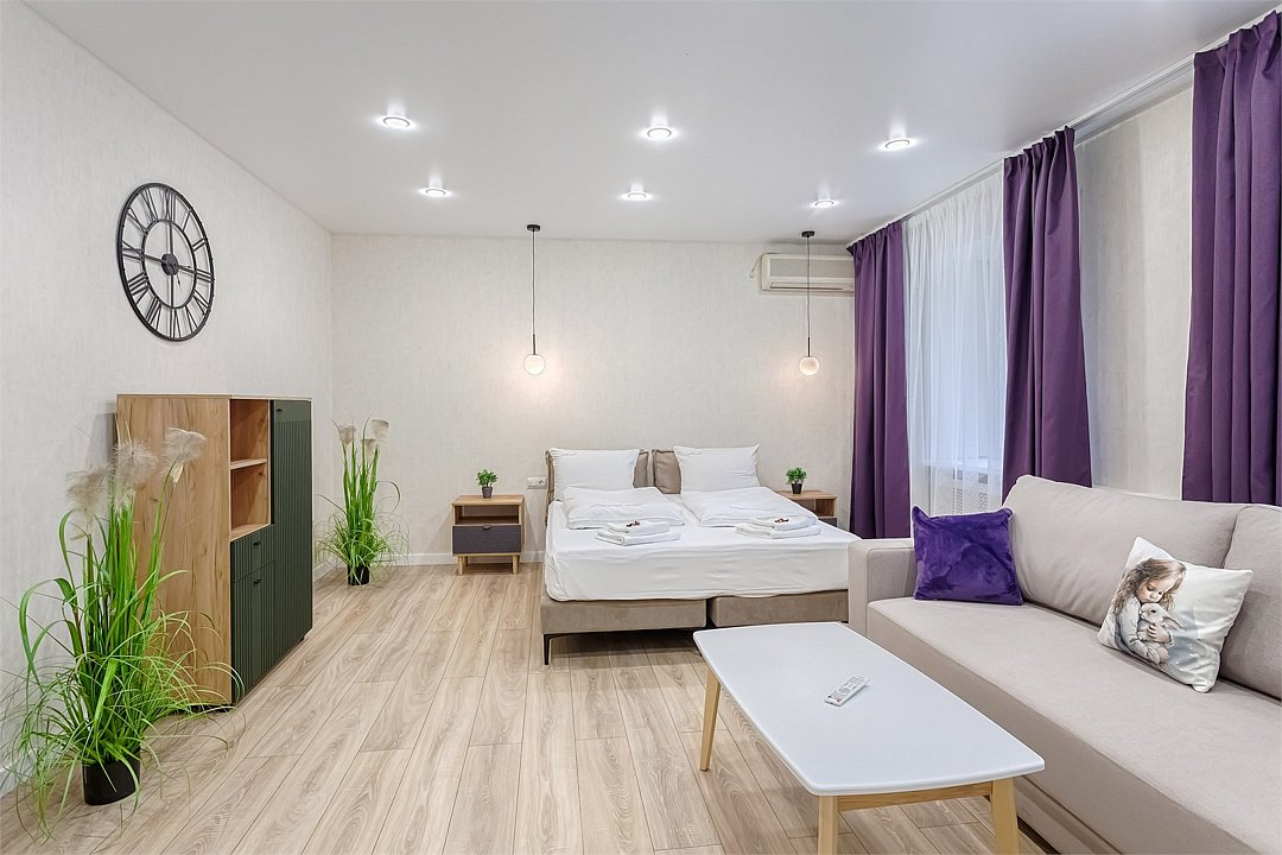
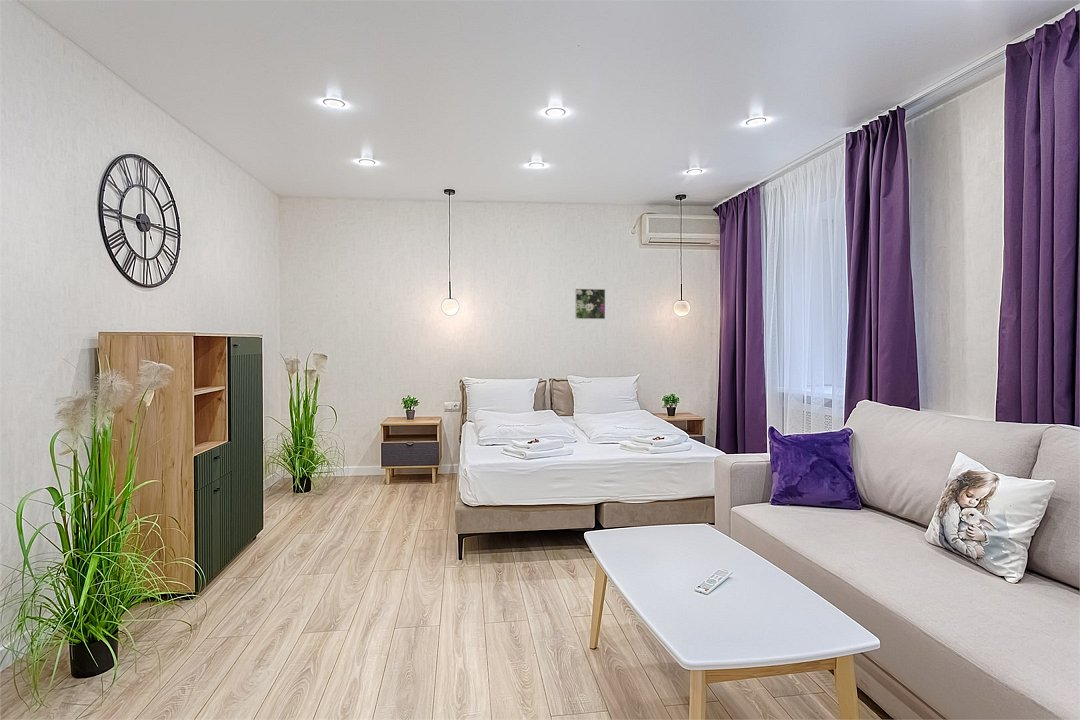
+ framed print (590, 304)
